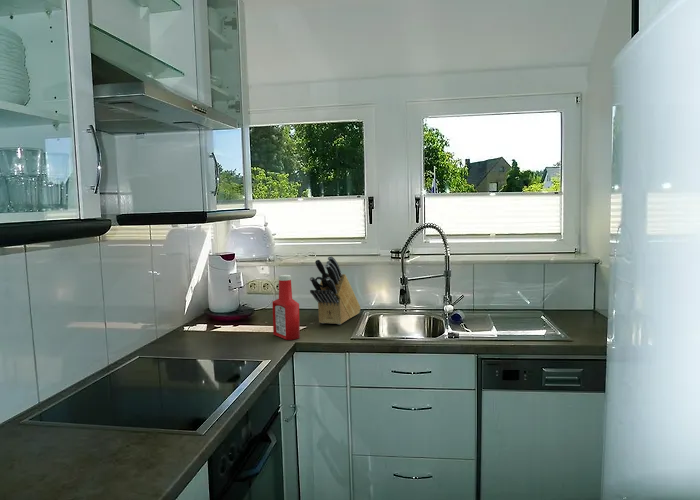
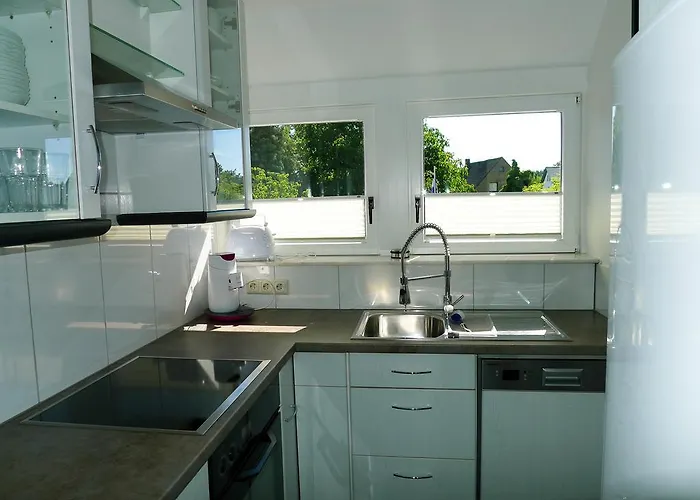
- soap bottle (285, 305)
- knife block (335, 287)
